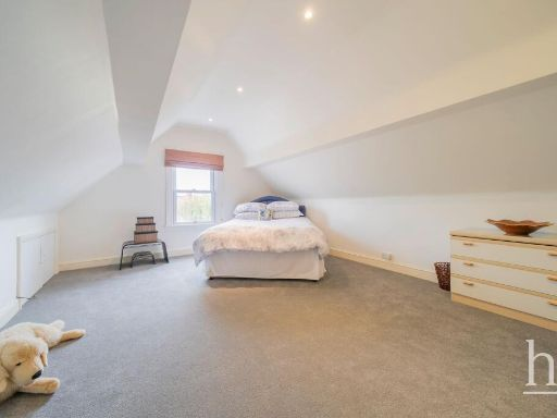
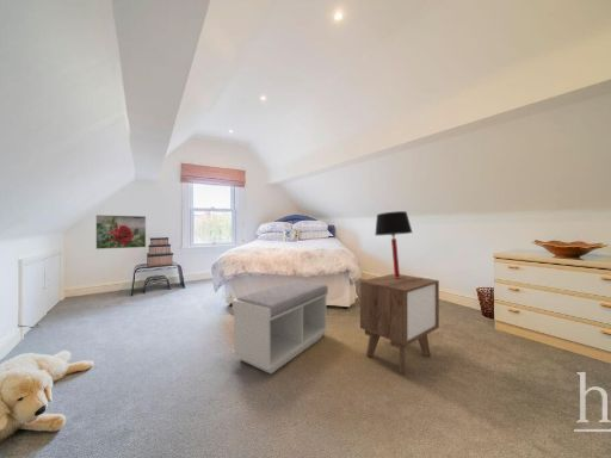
+ table lamp (396, 246)
+ nightstand (397, 317)
+ bench (285, 317)
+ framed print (122, 231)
